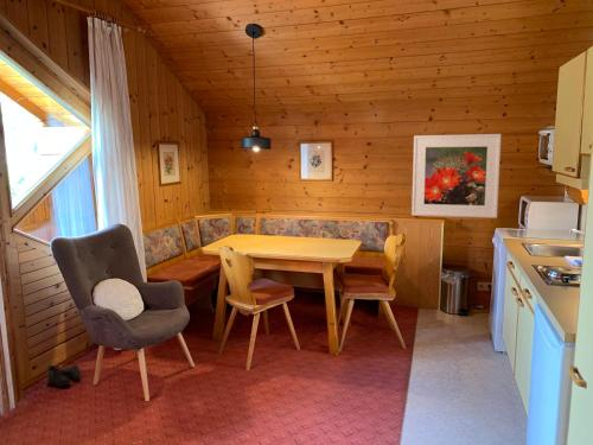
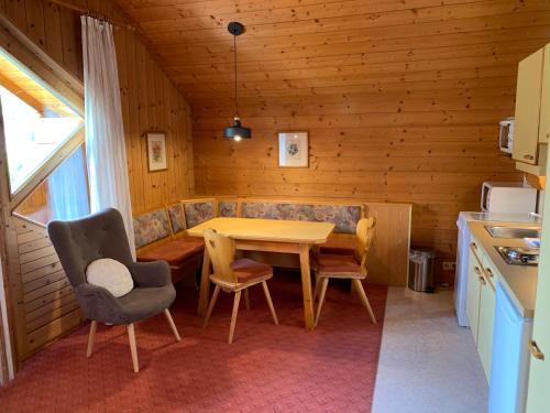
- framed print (454, 176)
- boots (66, 369)
